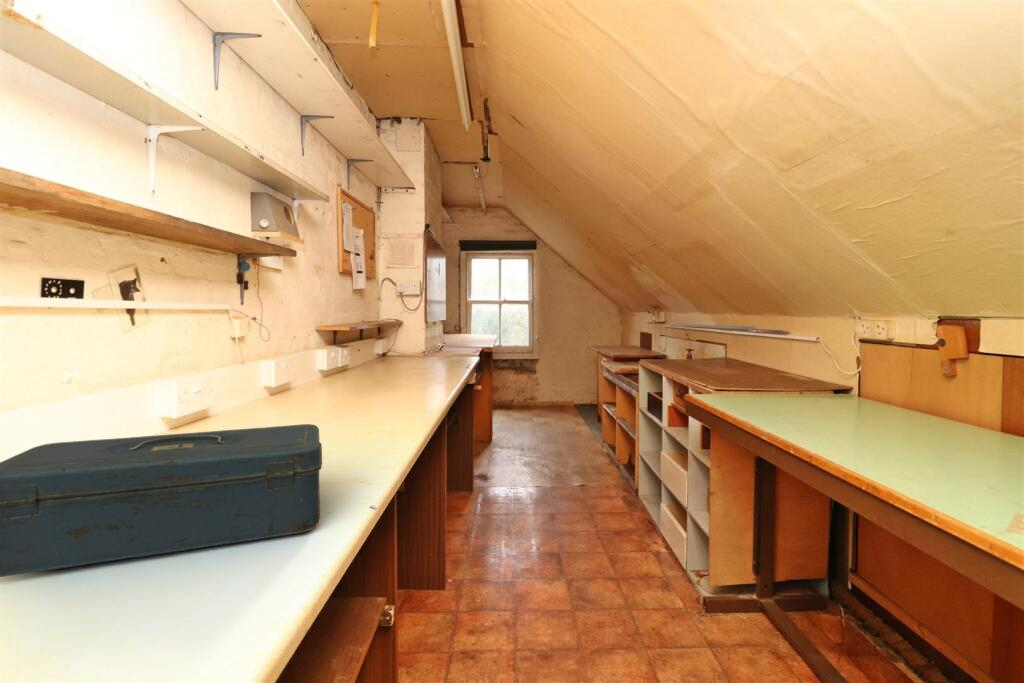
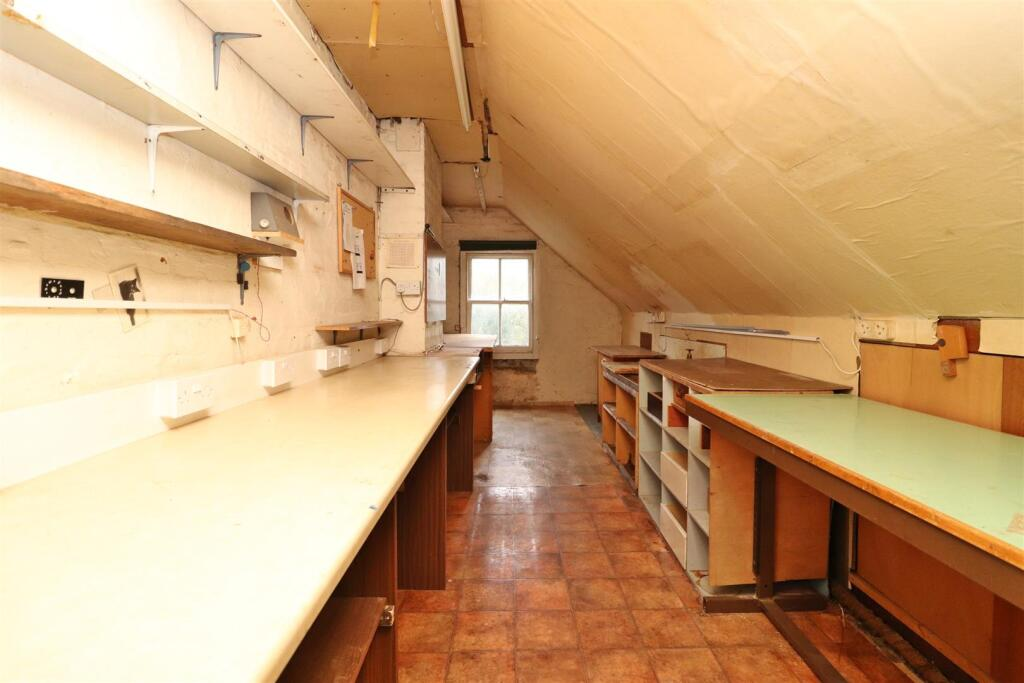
- toolbox (179, 486)
